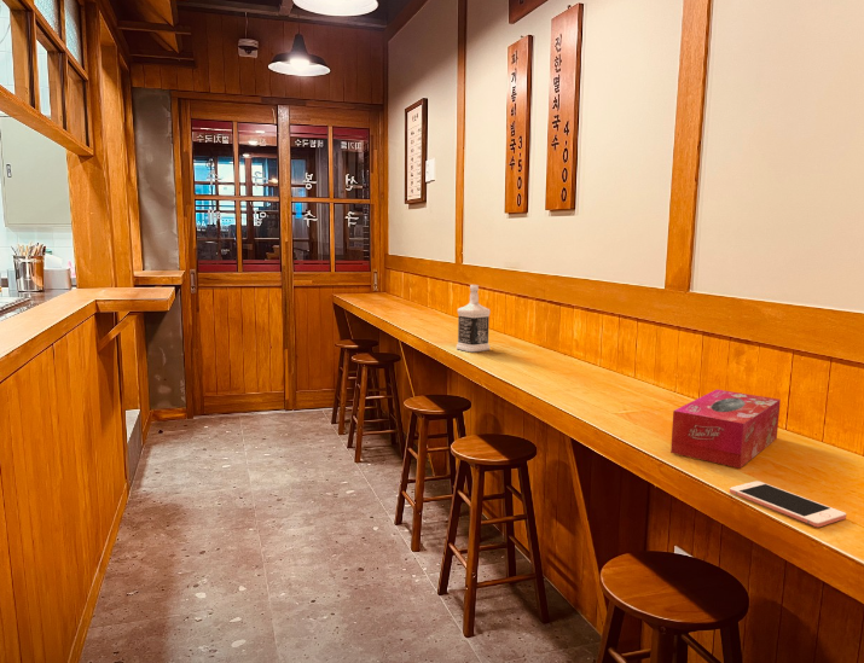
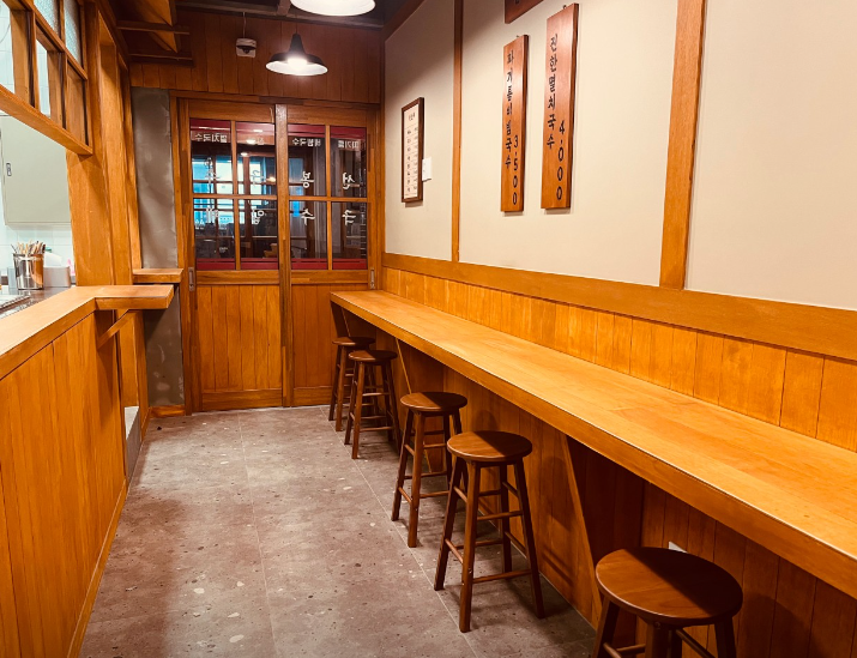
- tissue box (726, 425)
- bottle (474, 316)
- cell phone (784, 501)
